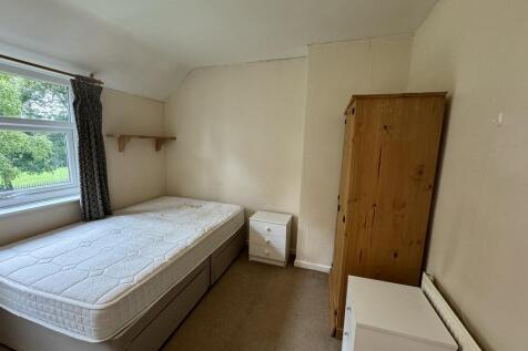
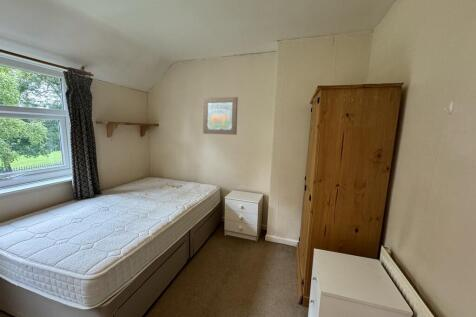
+ wall art (219, 116)
